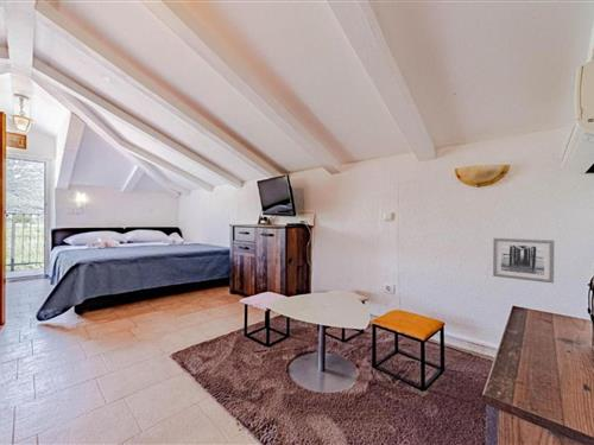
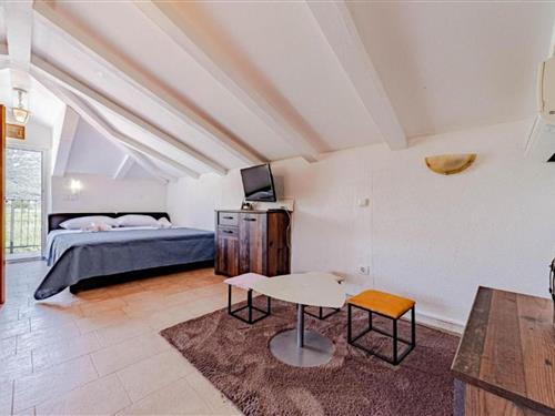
- wall art (522, 259)
